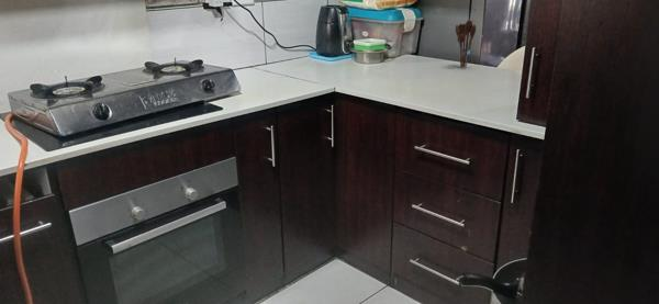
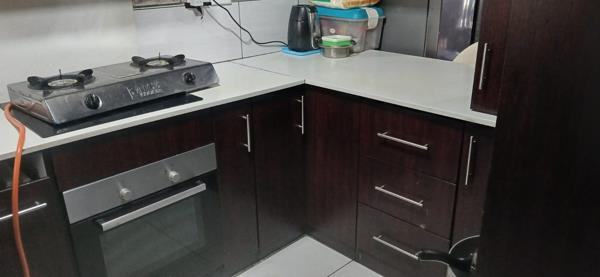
- utensil holder (463, 43)
